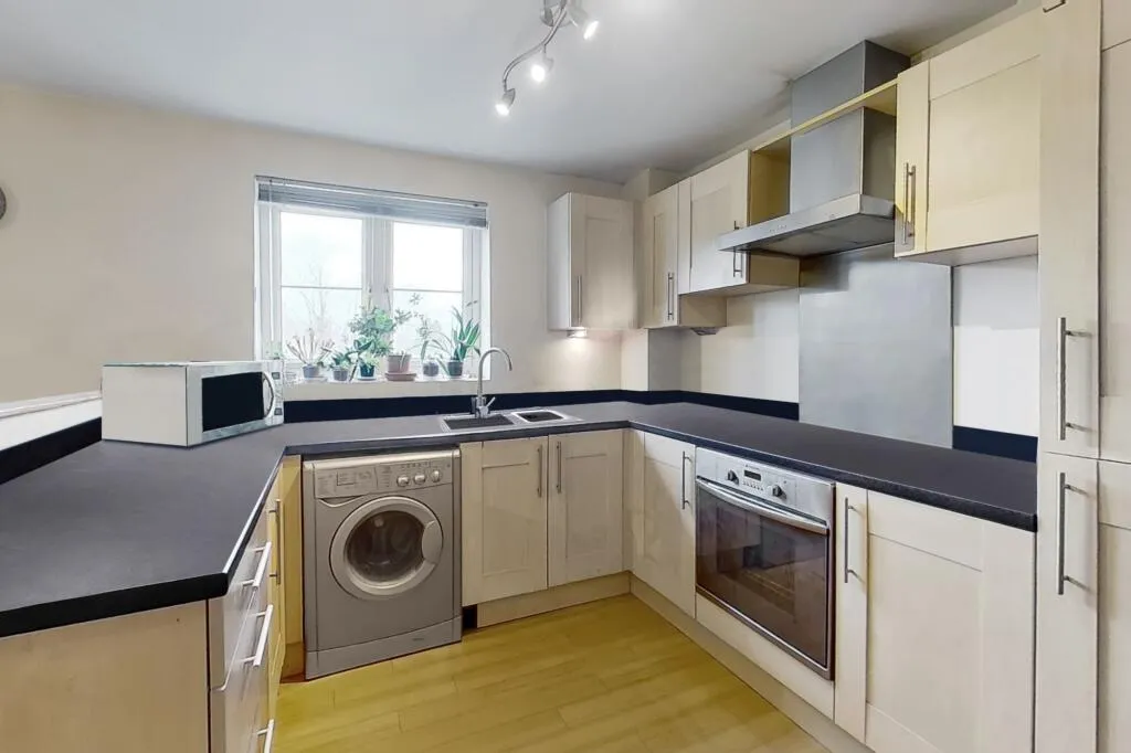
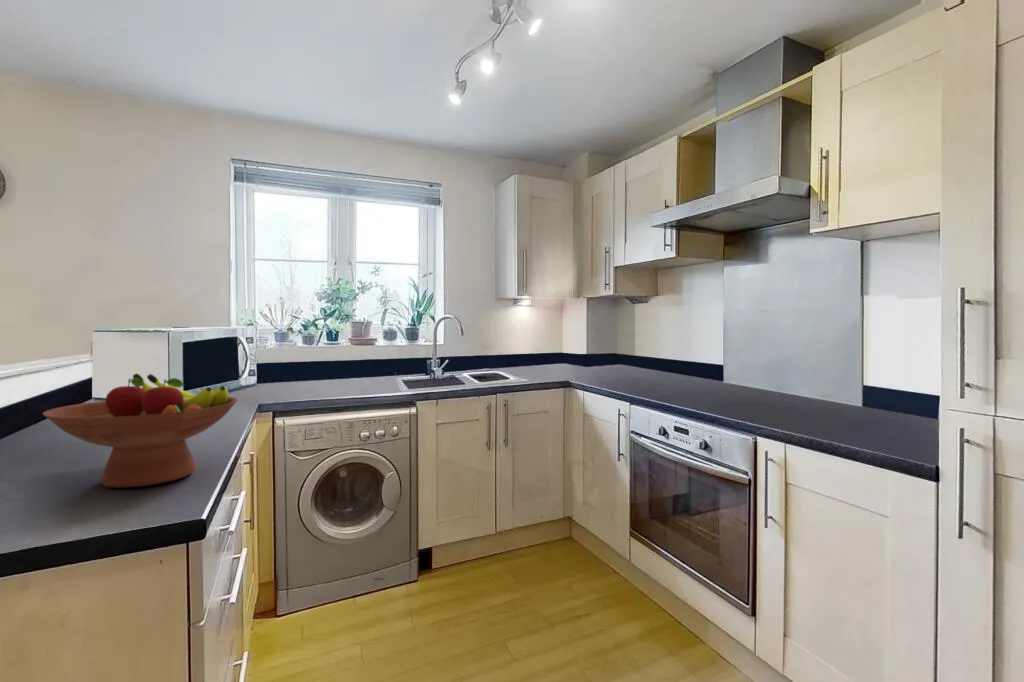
+ fruit bowl (150, 426)
